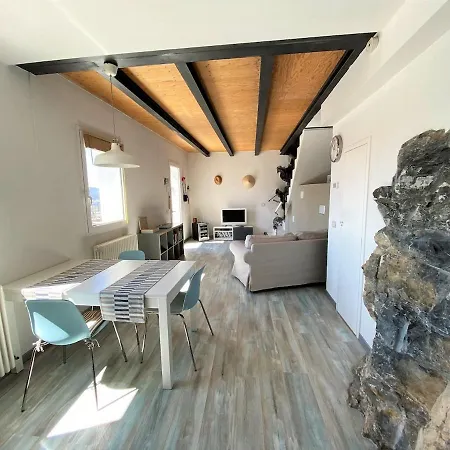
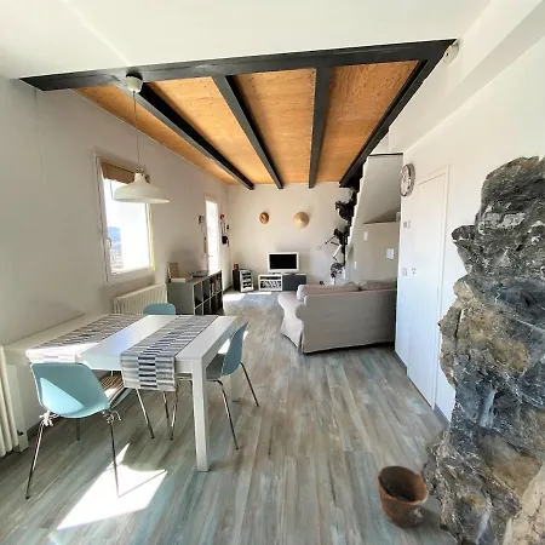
+ clay pot (401, 489)
